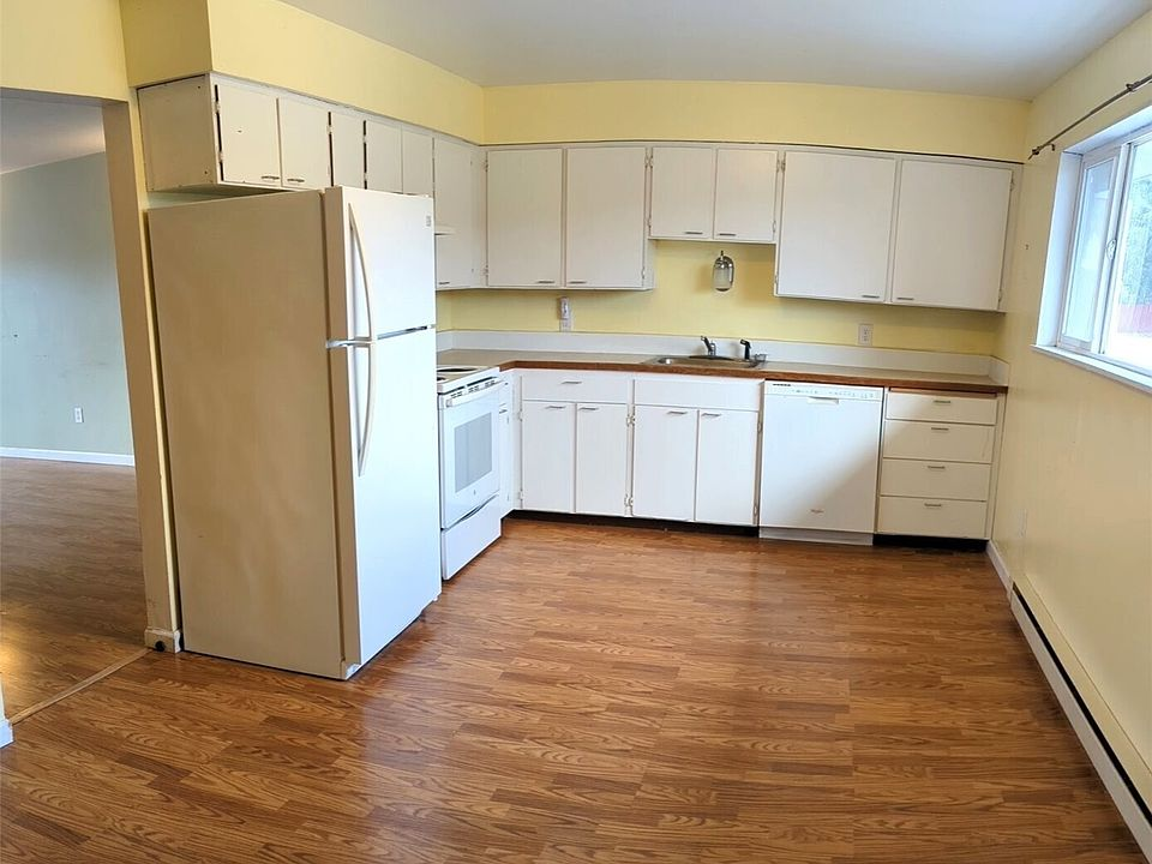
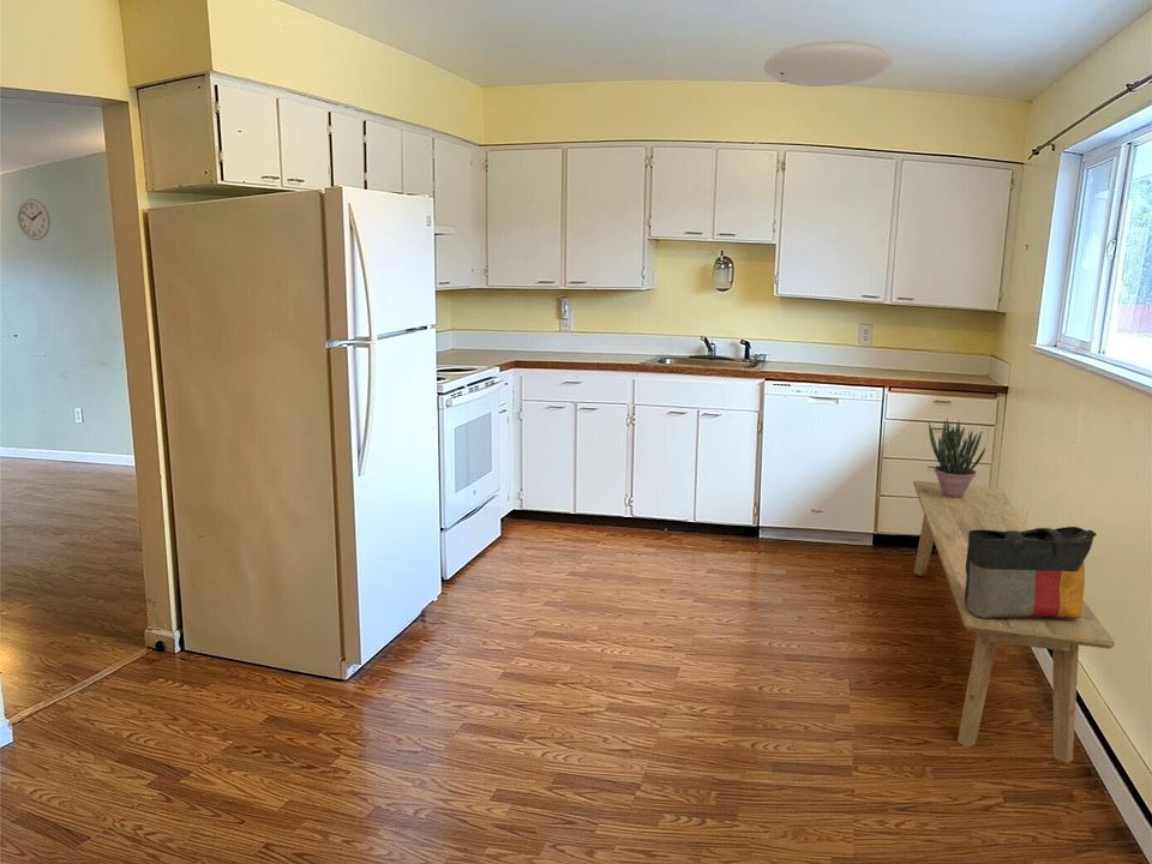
+ wall clock (32, 220)
+ ceiling light (826, 65)
+ bench (965, 587)
+ potted plant (954, 457)
+ tote bag (1022, 566)
